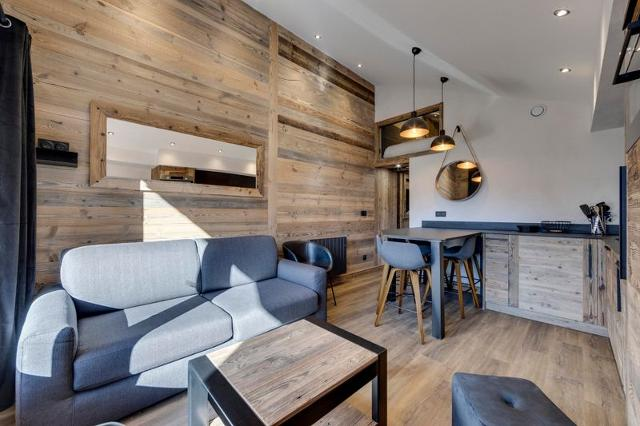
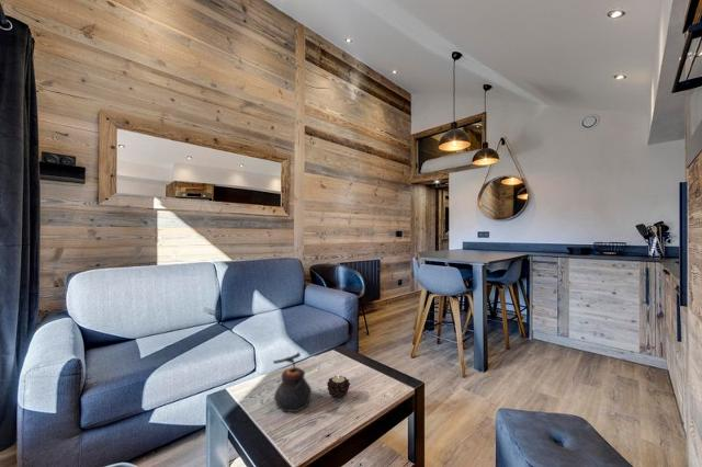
+ candle (338, 386)
+ teapot (293, 379)
